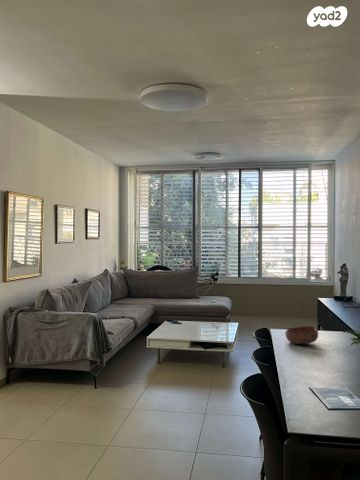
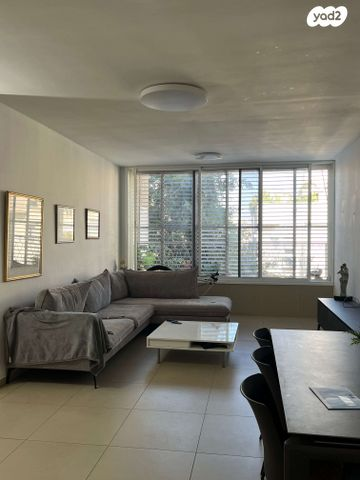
- decorative bowl (301, 334)
